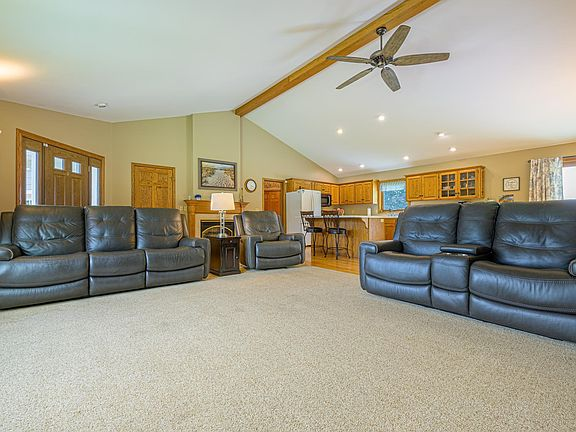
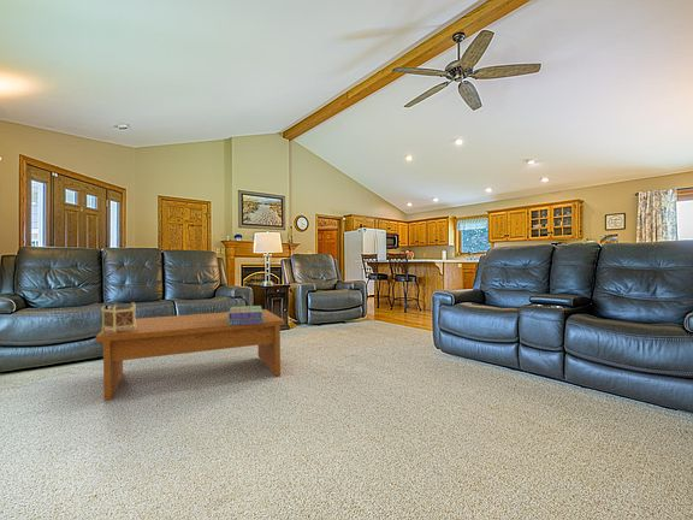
+ stack of books (245, 314)
+ coffee table (197, 347)
+ decorative box (119, 317)
